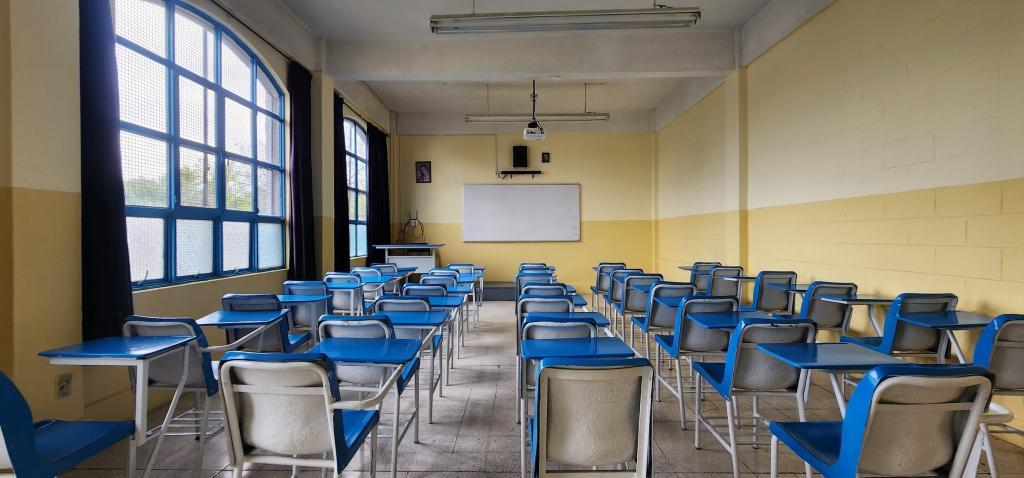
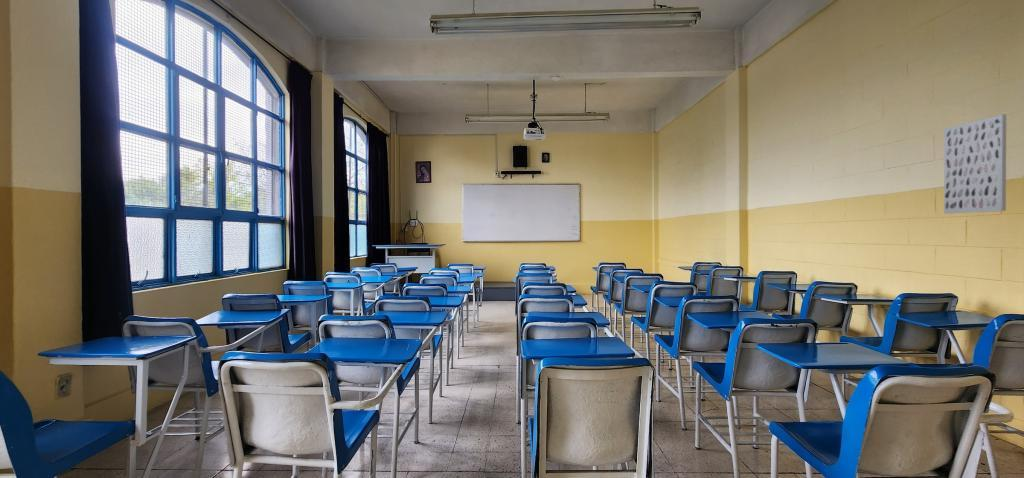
+ wall art (973, 167)
